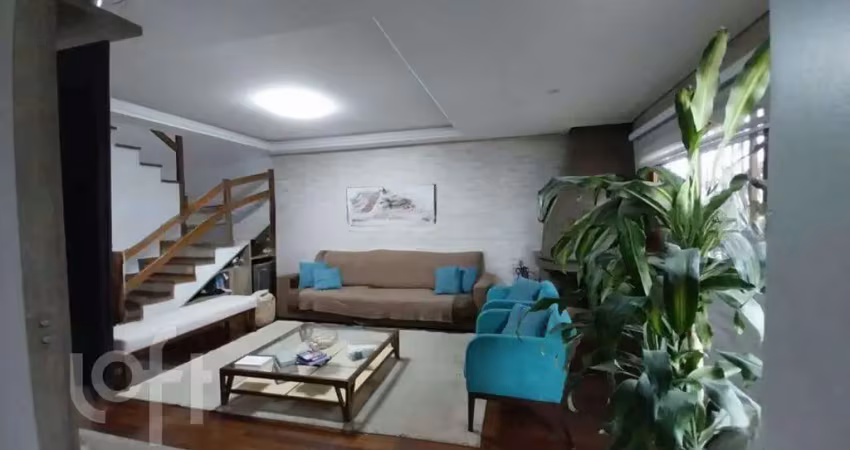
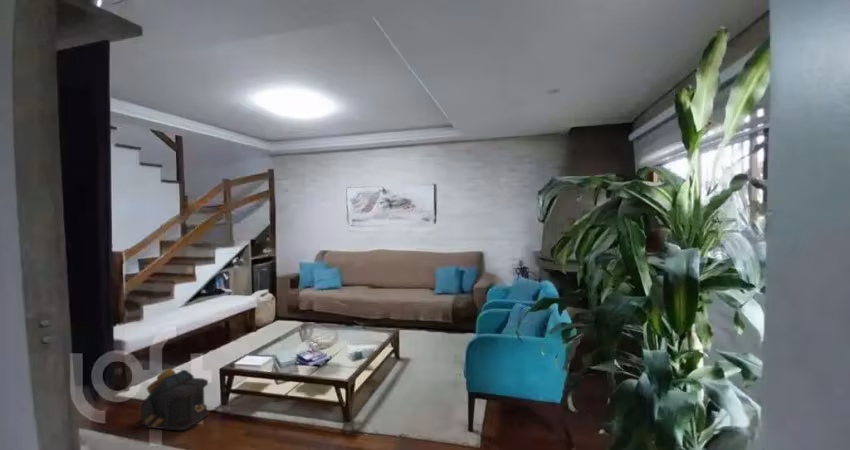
+ backpack (174, 394)
